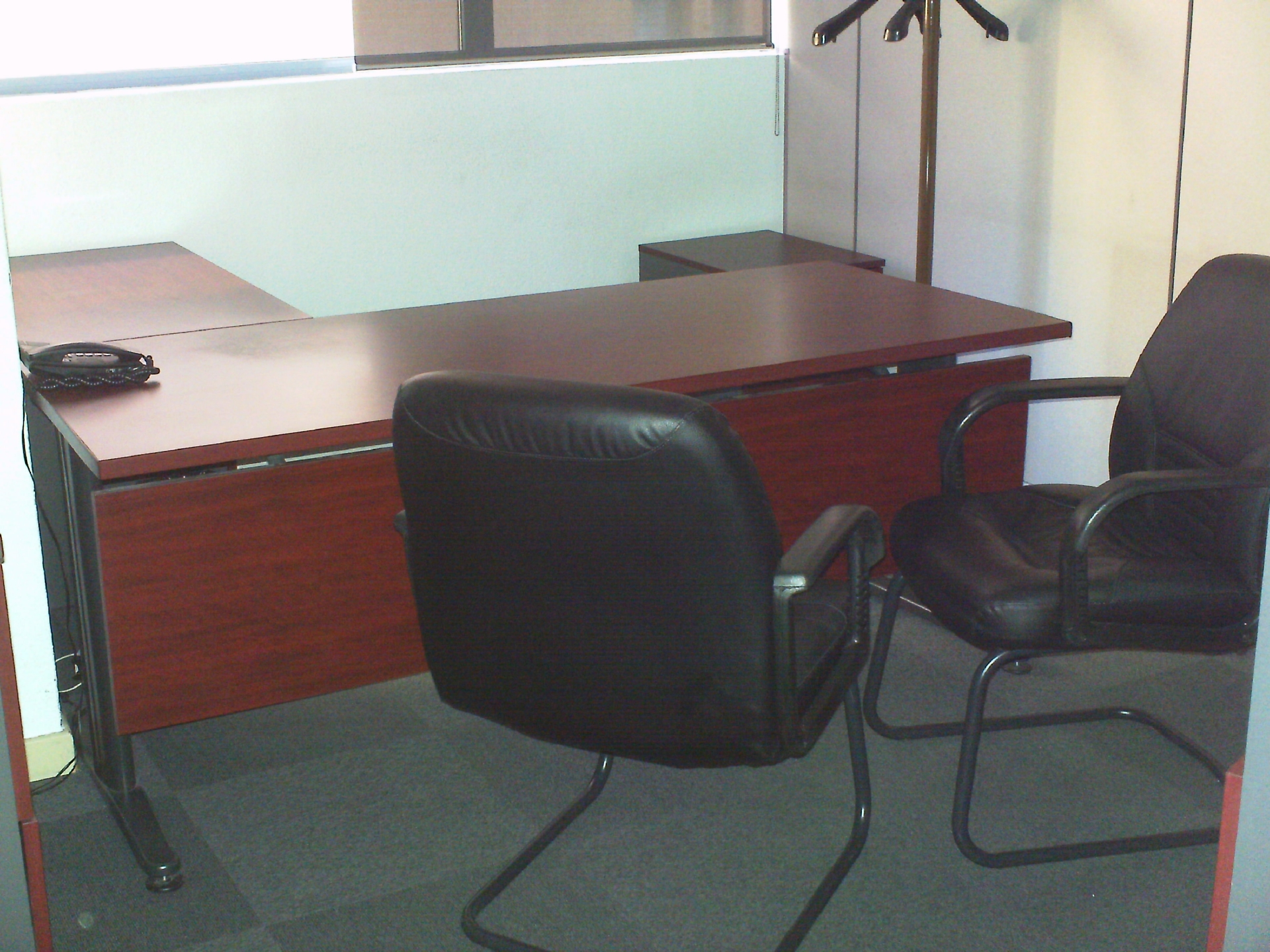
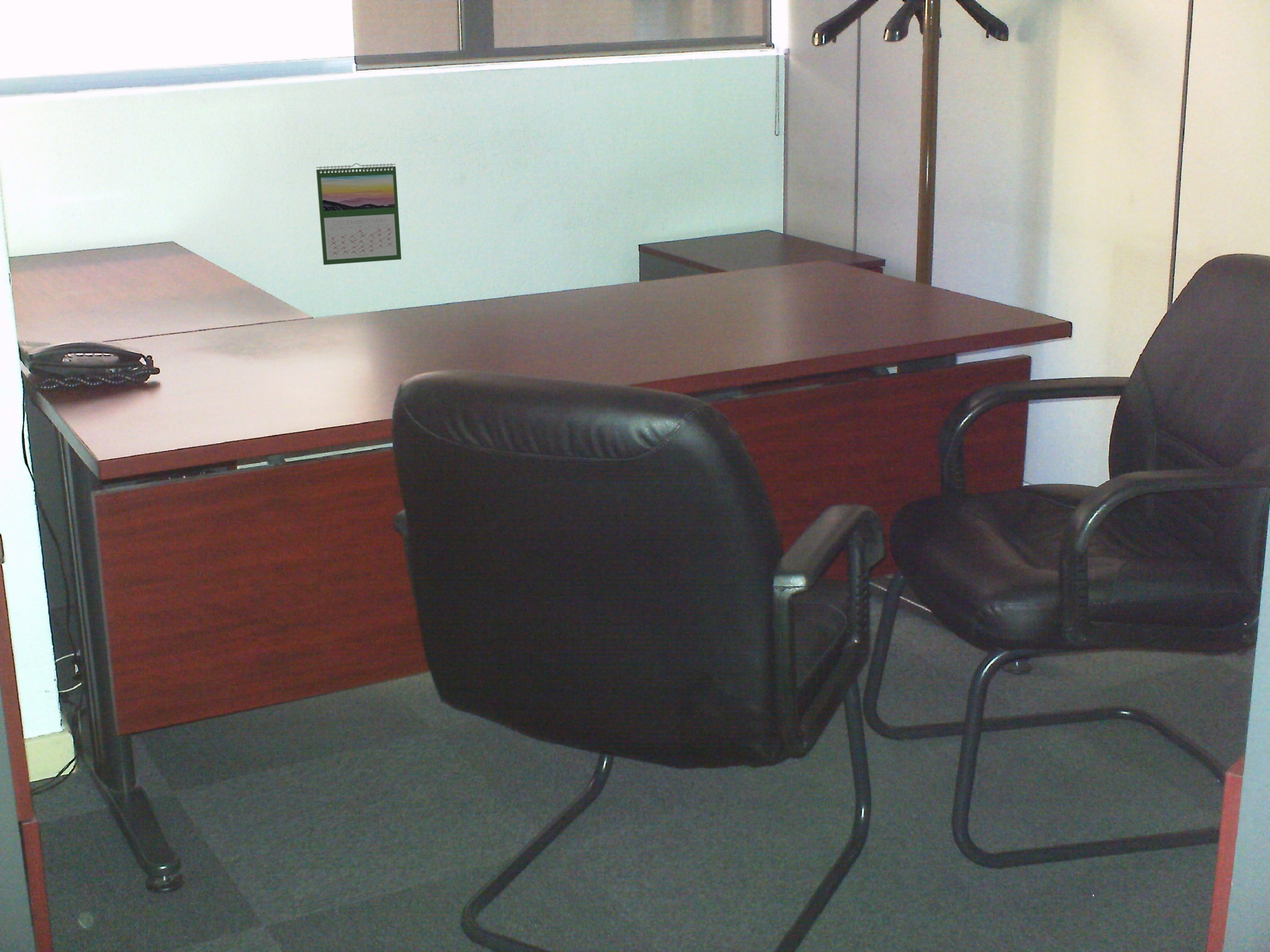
+ calendar (359, 213)
